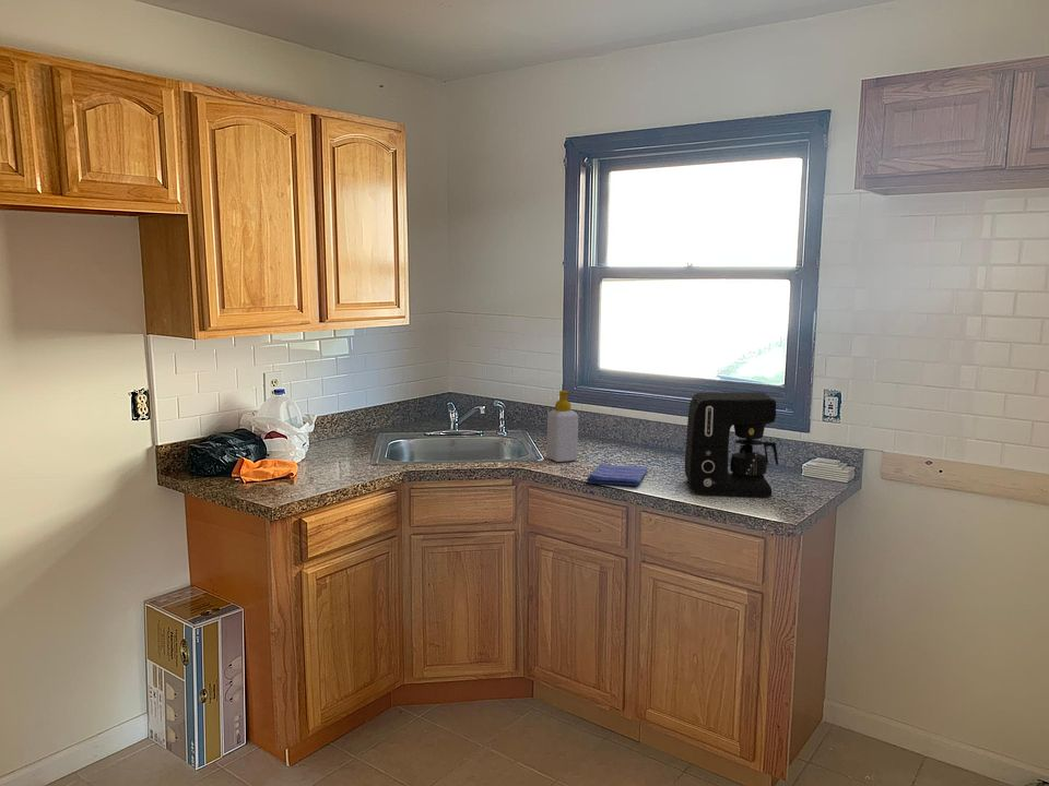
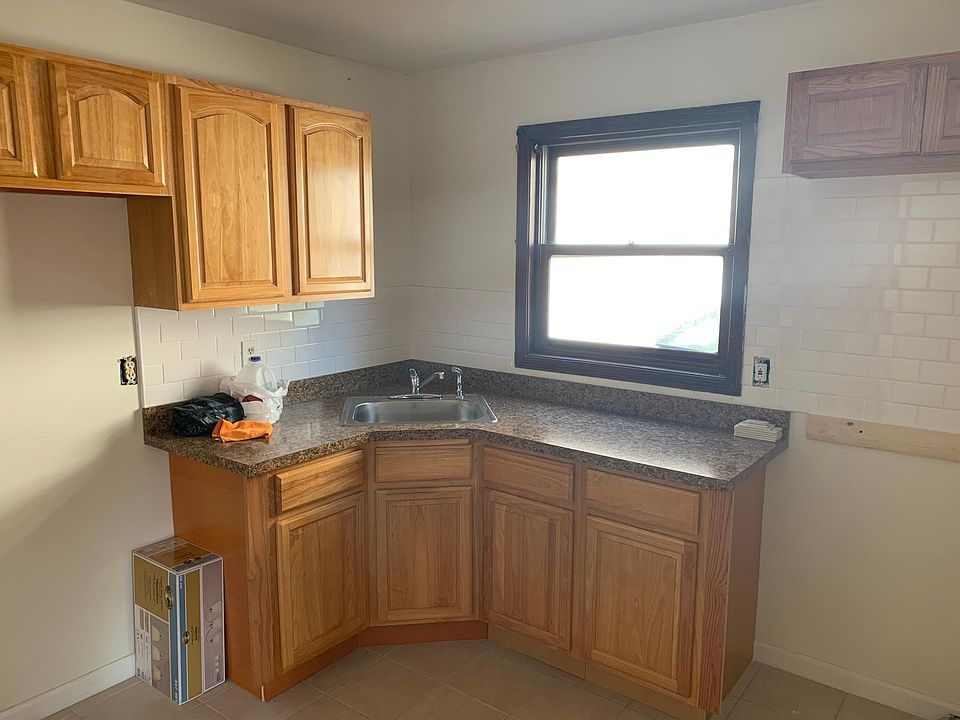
- soap bottle (562, 425)
- dish towel (617, 473)
- coffee maker (735, 442)
